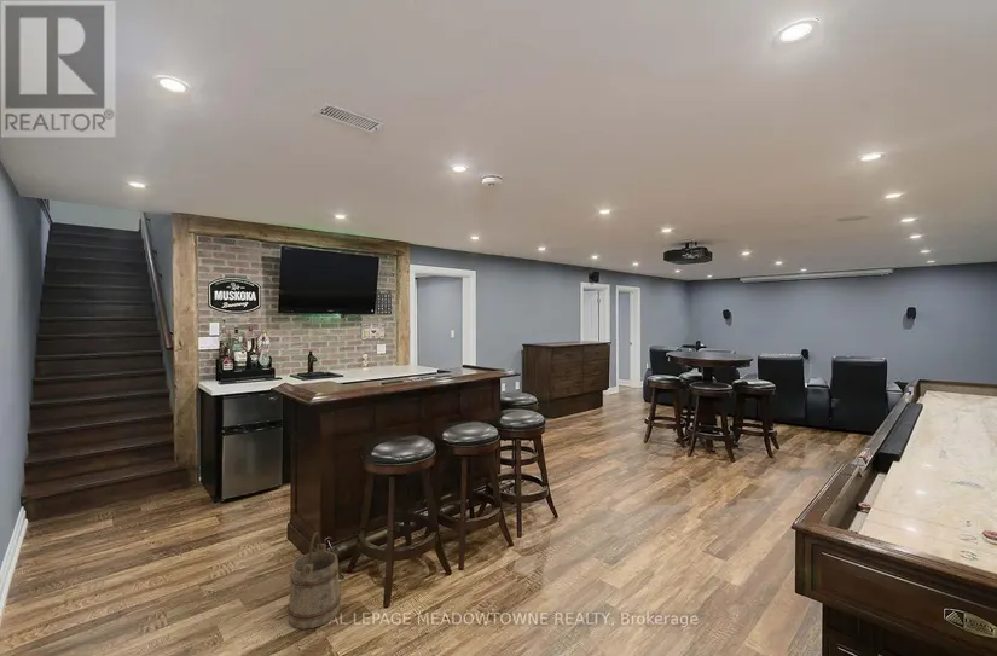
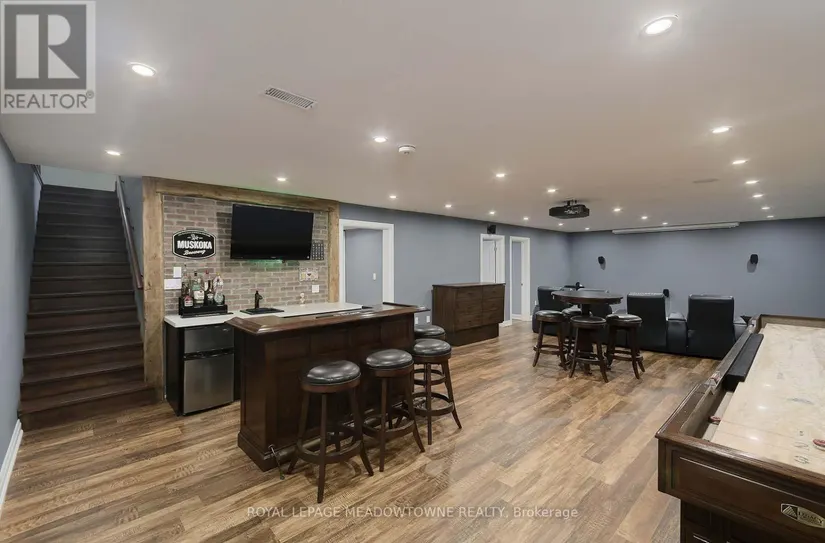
- bucket (314, 571)
